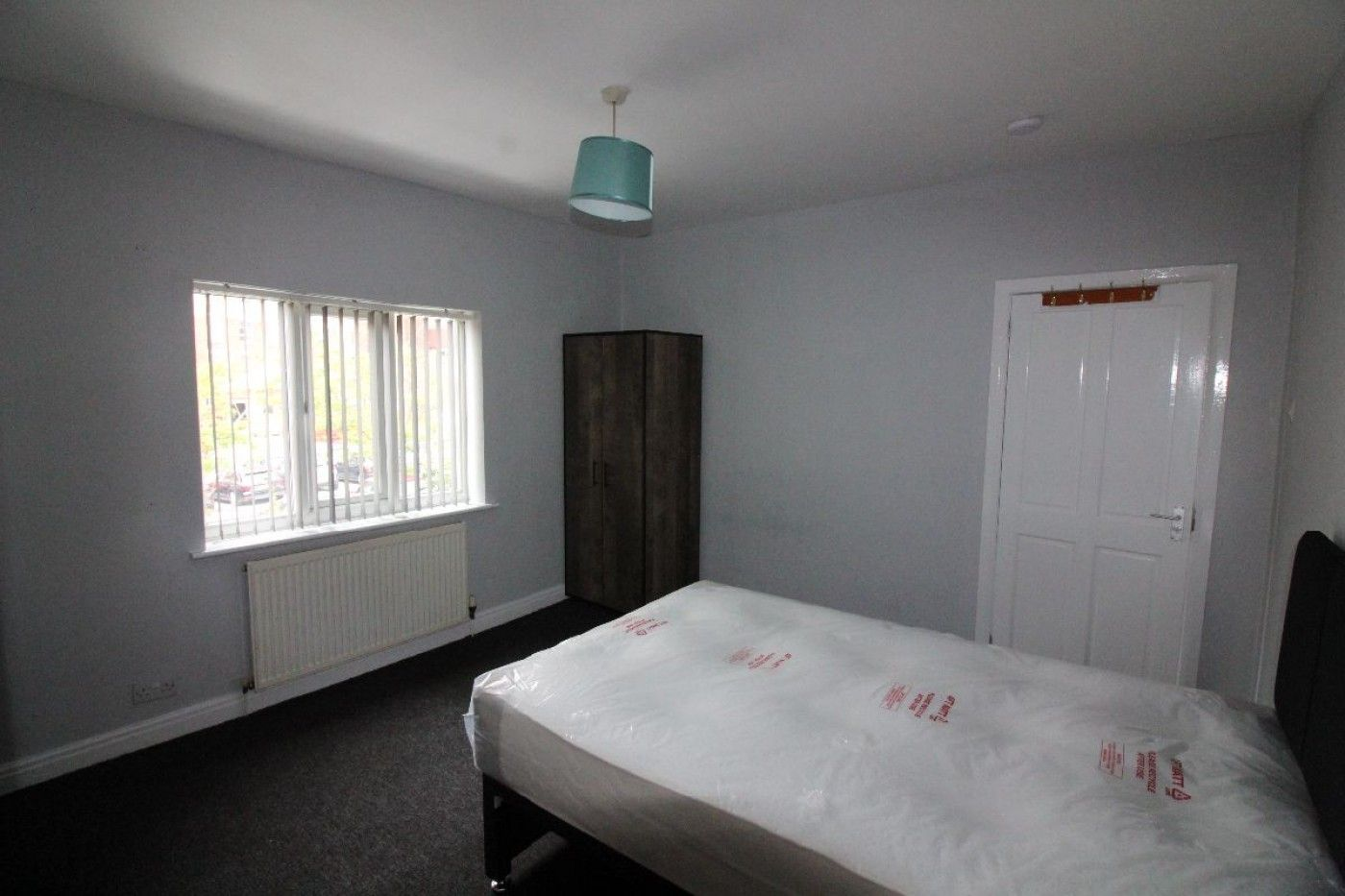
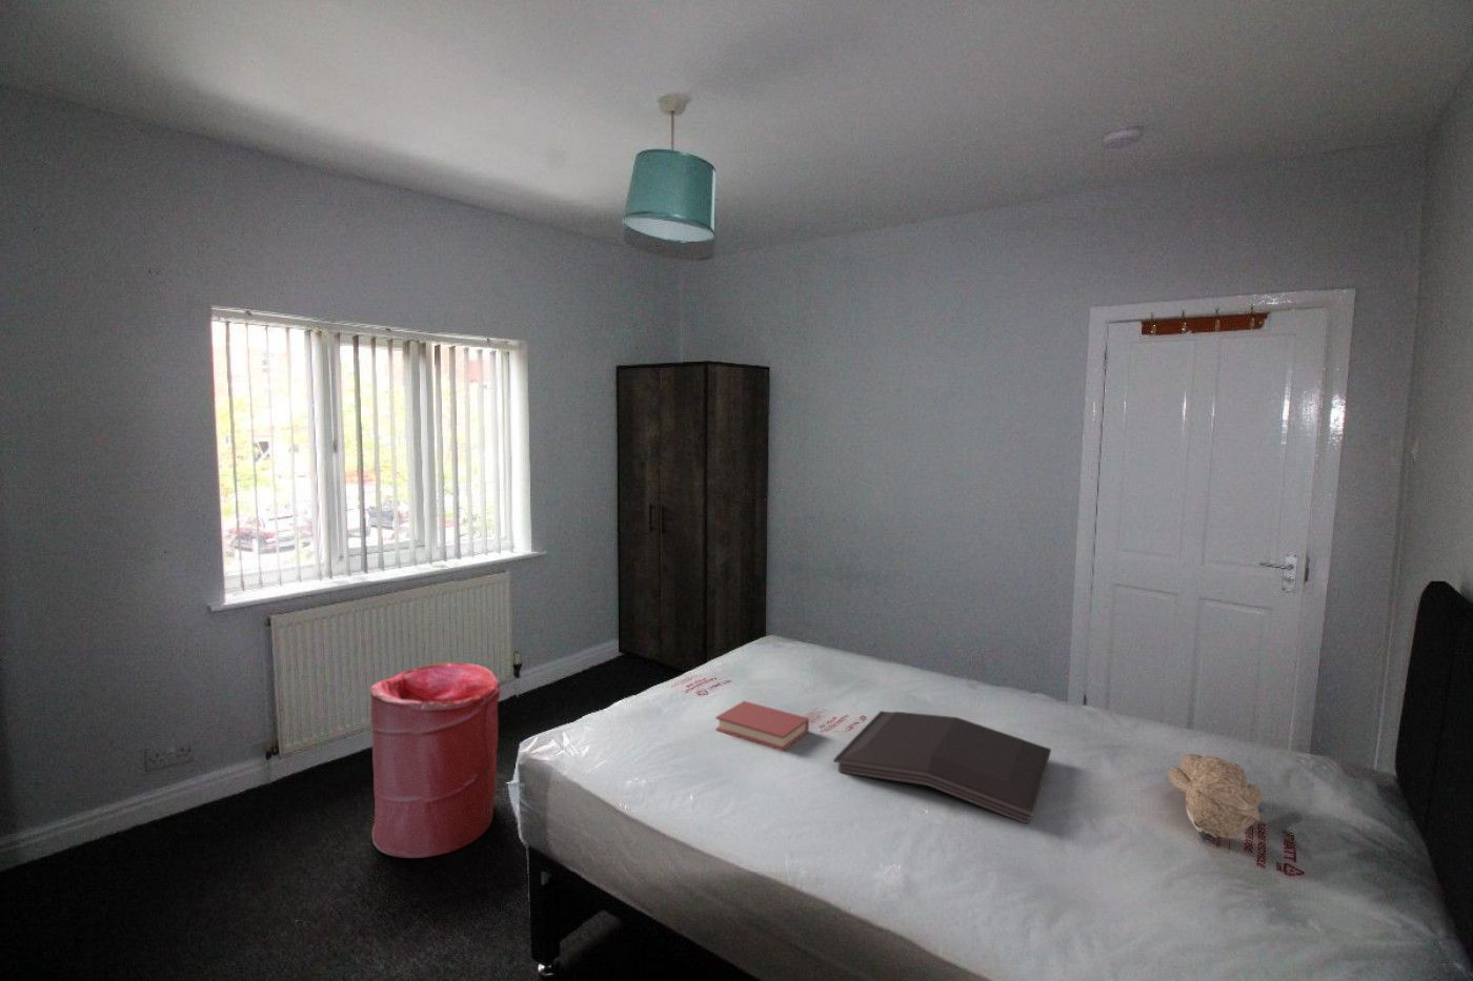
+ teddy bear (1216, 788)
+ serving tray (945, 751)
+ book (762, 725)
+ laundry hamper (438, 752)
